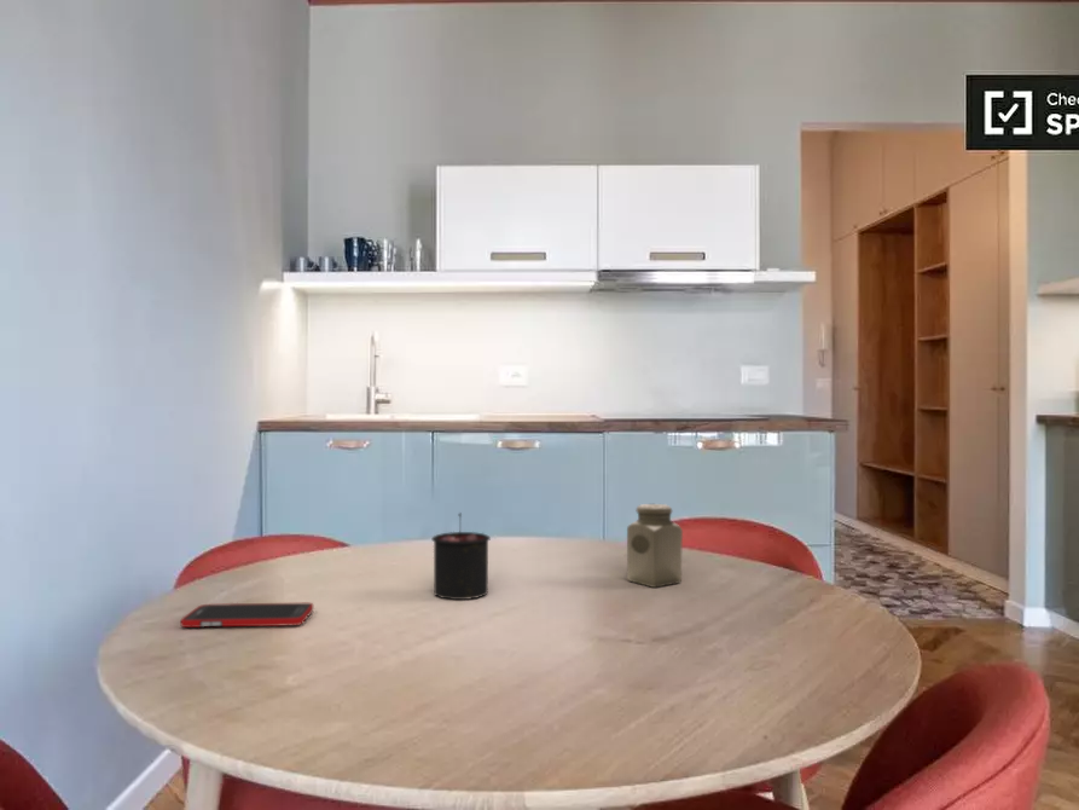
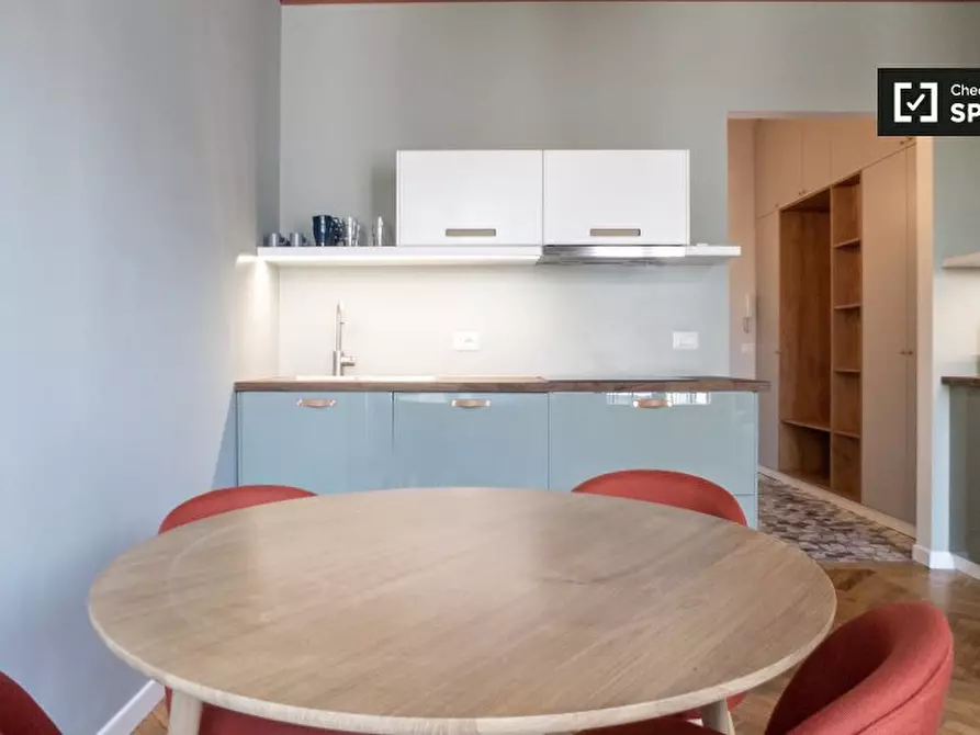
- salt shaker (654, 542)
- cell phone (249, 614)
- candle (460, 551)
